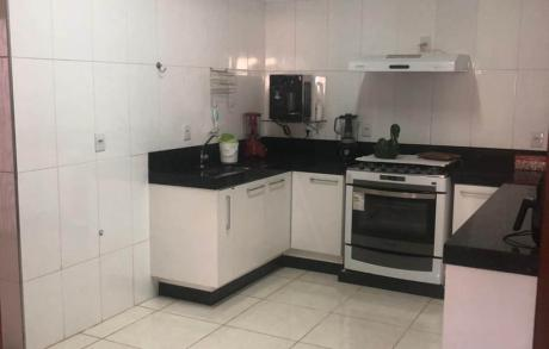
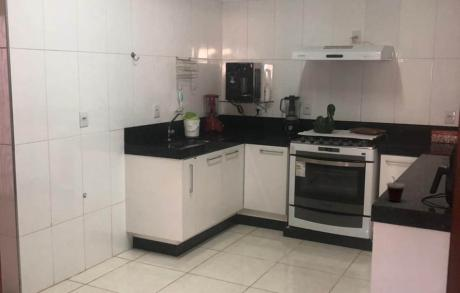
+ cup (394, 187)
